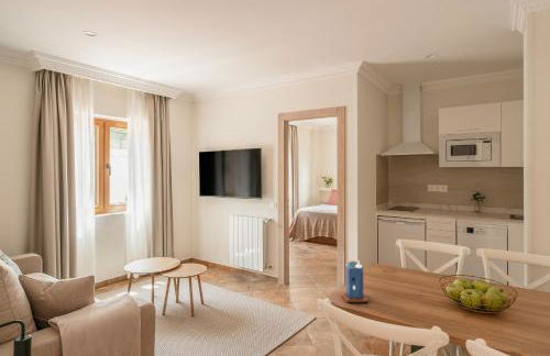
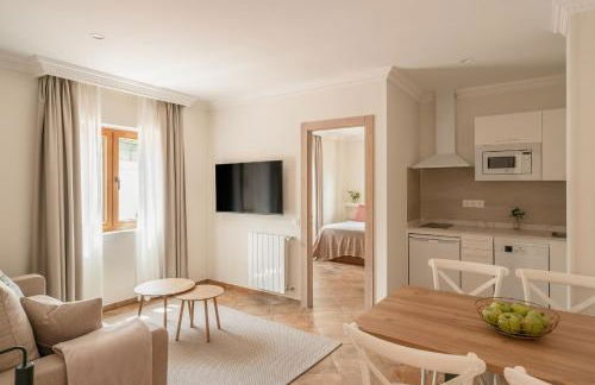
- candle (354, 278)
